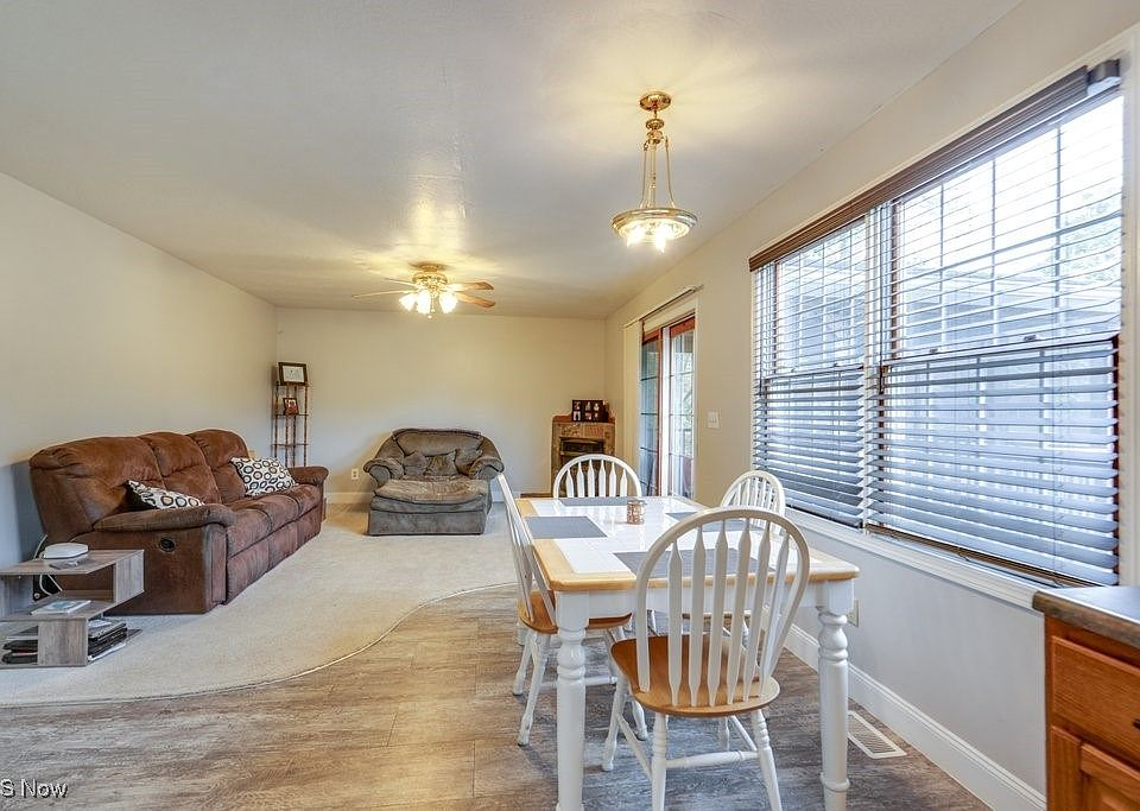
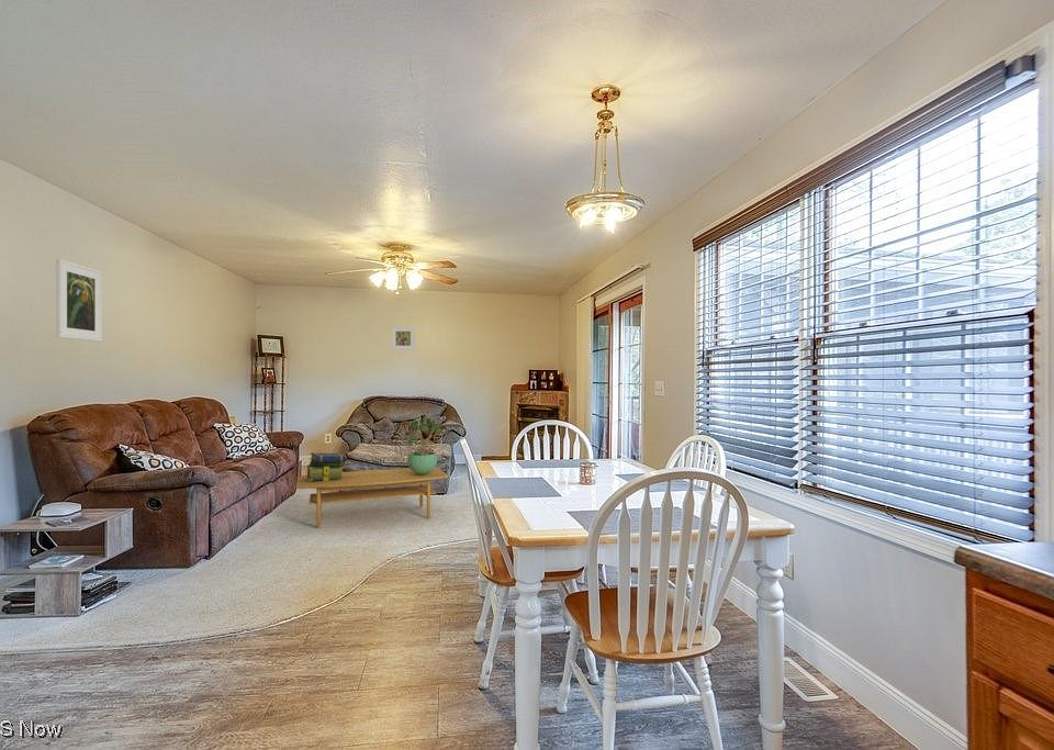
+ stack of books (326, 464)
+ potted plant (424, 445)
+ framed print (80, 302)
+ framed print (403, 338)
+ coffee table (373, 496)
